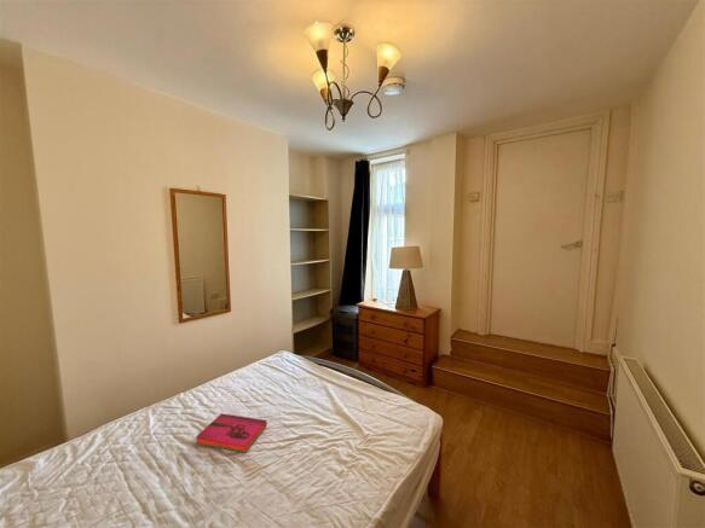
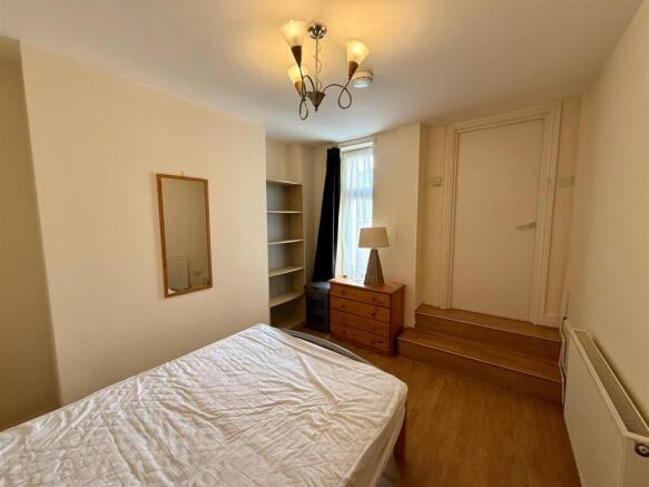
- hardback book (232, 430)
